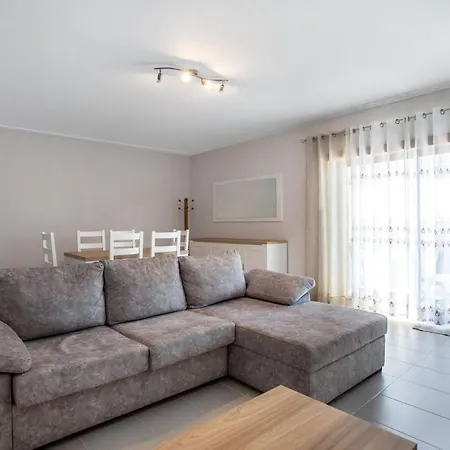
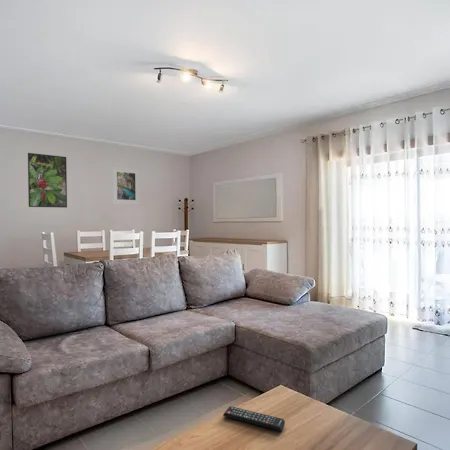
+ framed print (126, 186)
+ remote control (253, 418)
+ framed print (48, 181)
